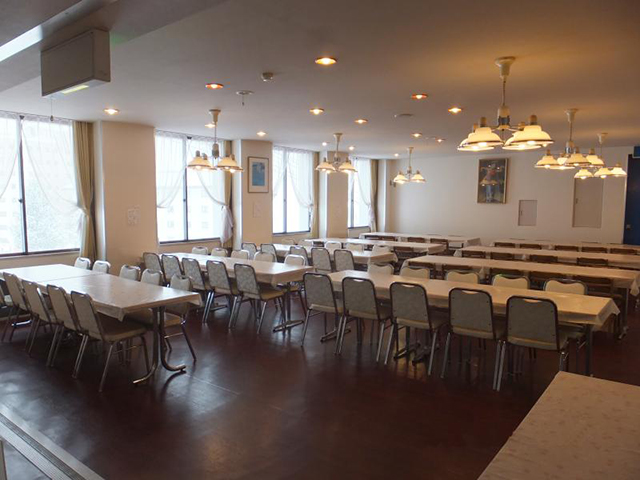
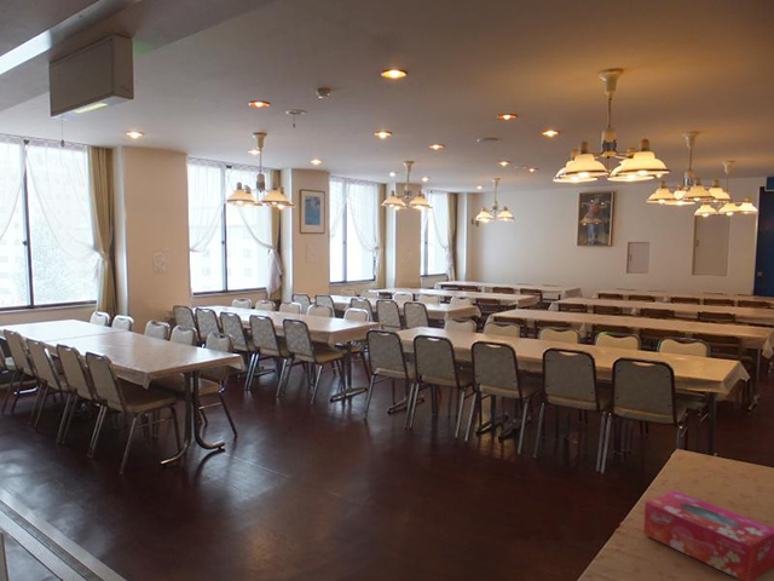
+ tissue box (707, 531)
